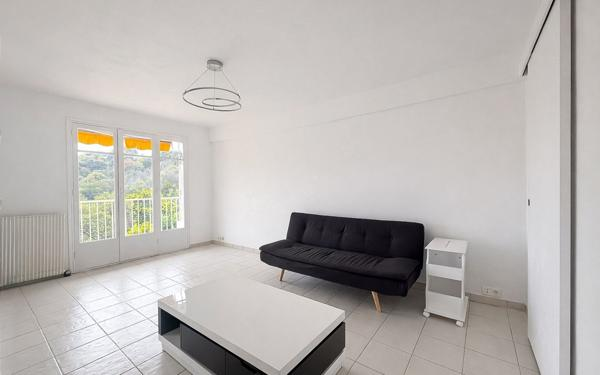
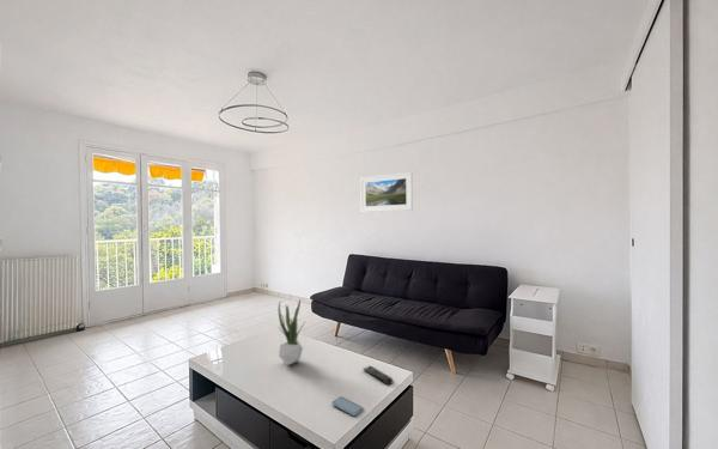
+ potted plant (290, 330)
+ smartphone (347, 405)
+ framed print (384, 193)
+ remote control (377, 374)
